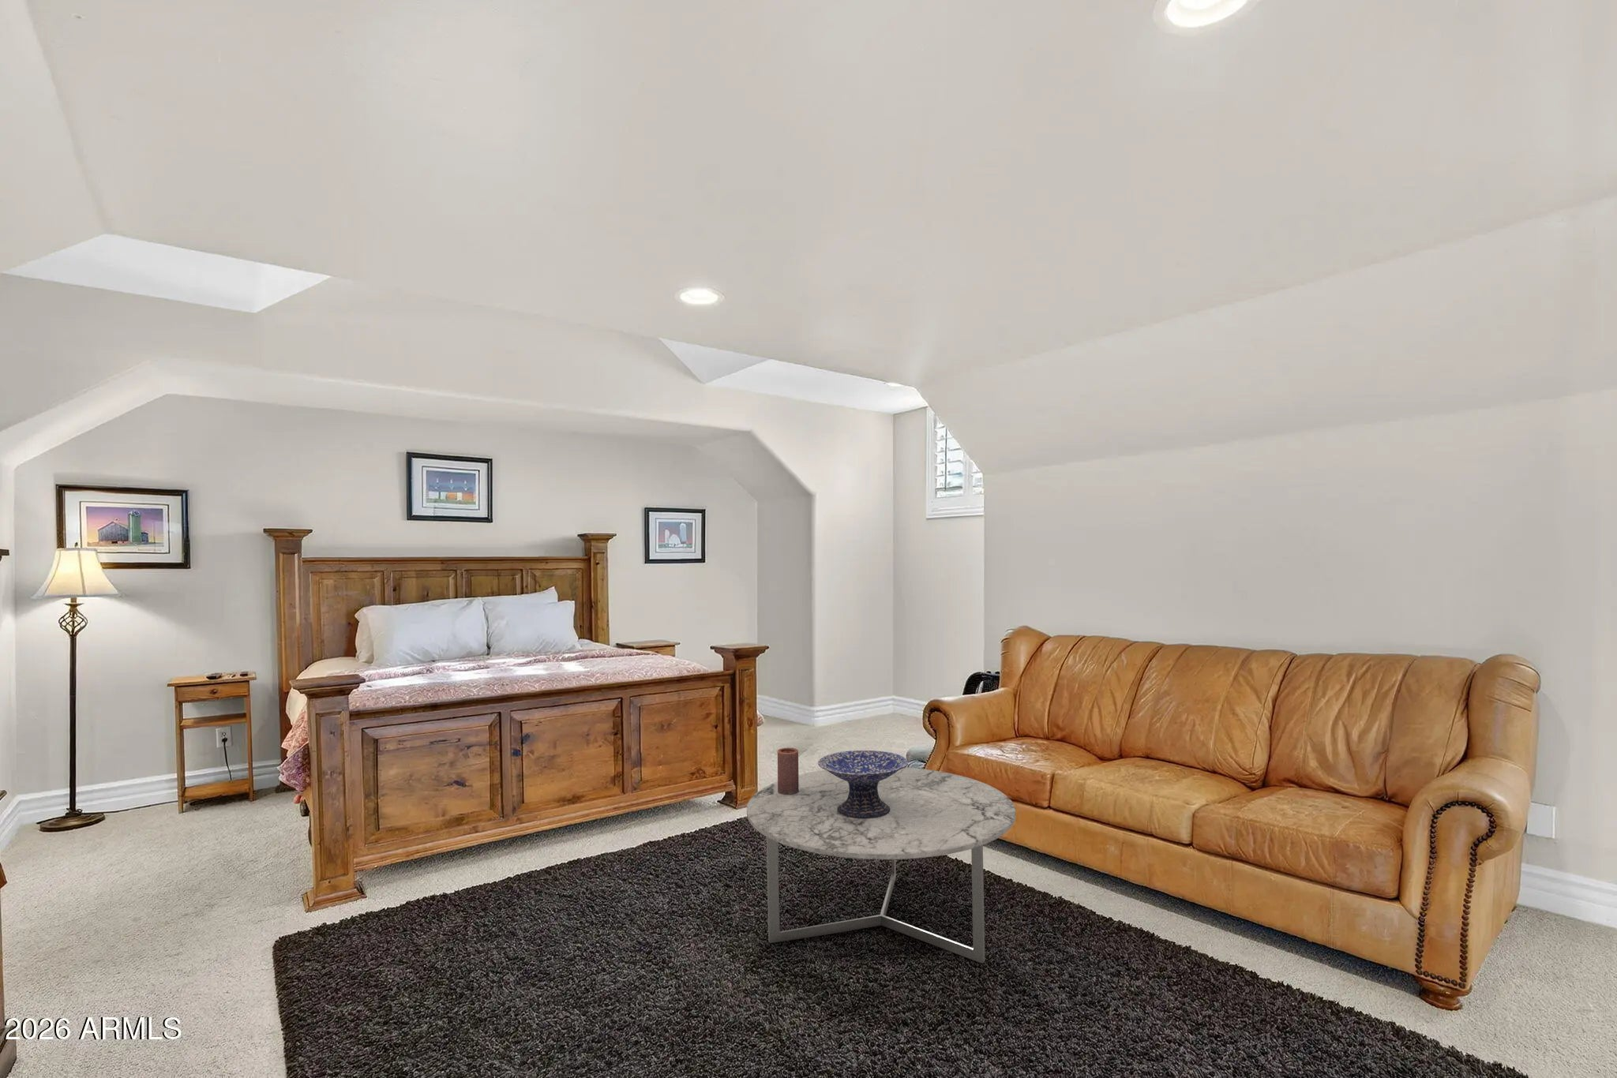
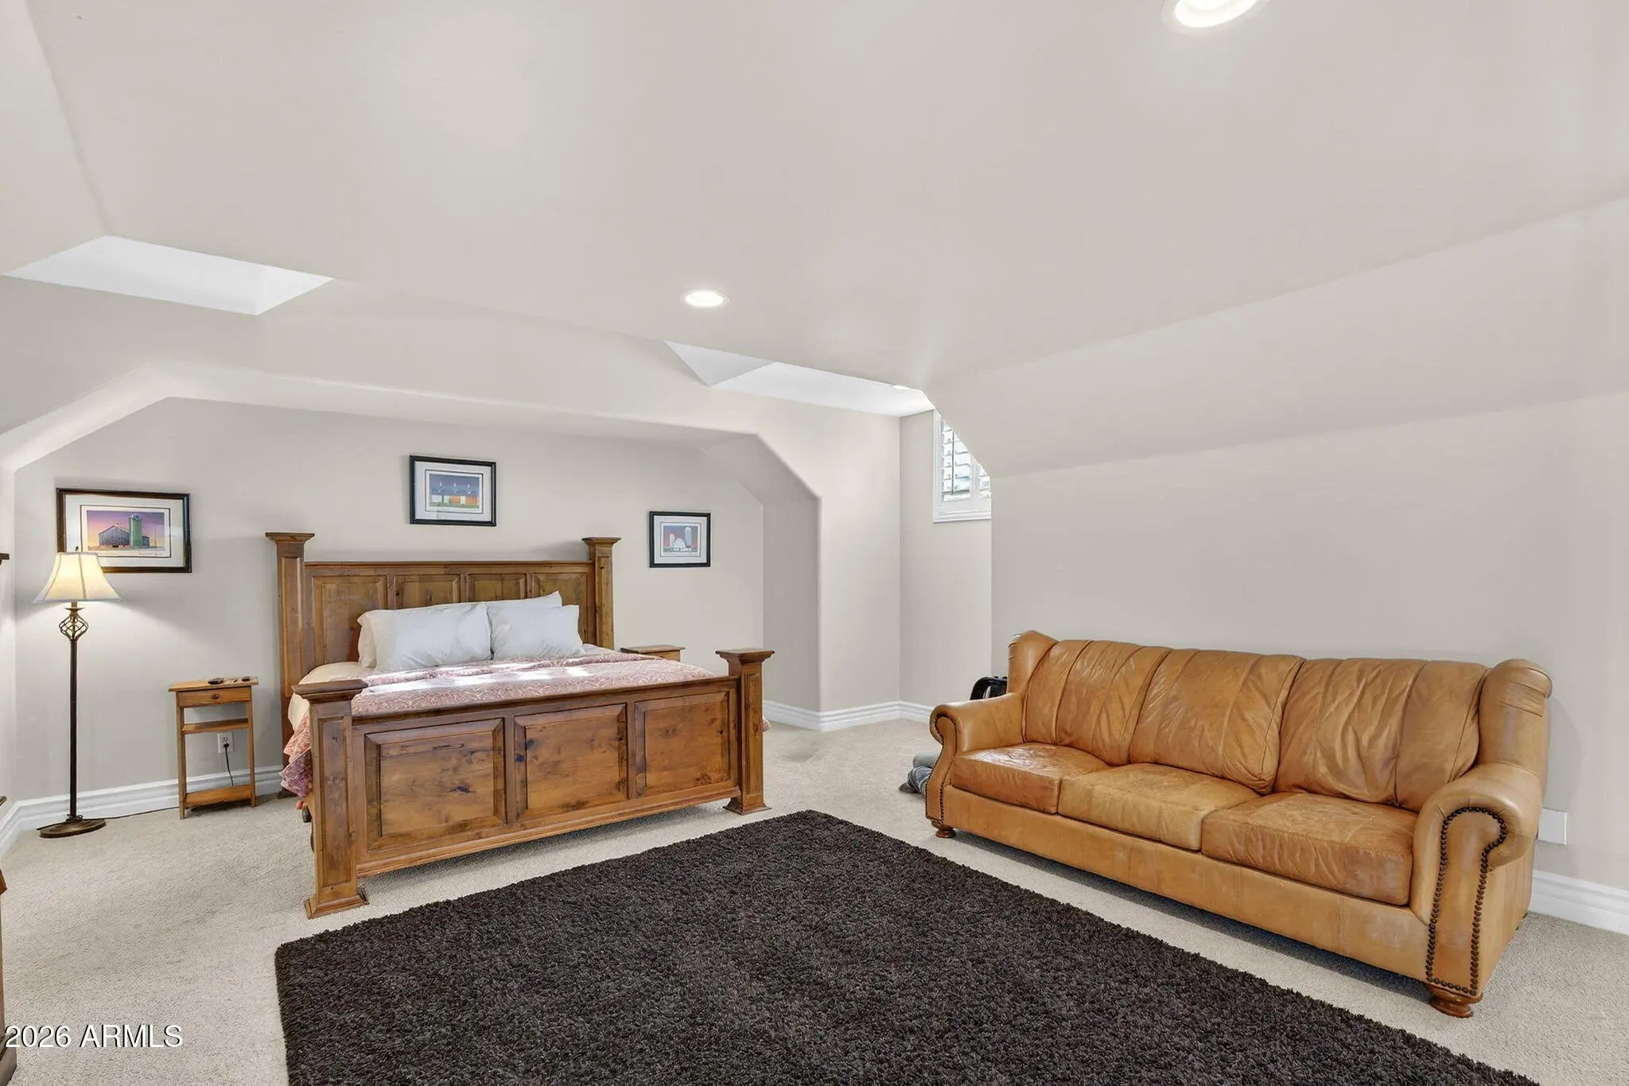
- decorative bowl (863, 784)
- candle (788, 770)
- coffee table (881, 859)
